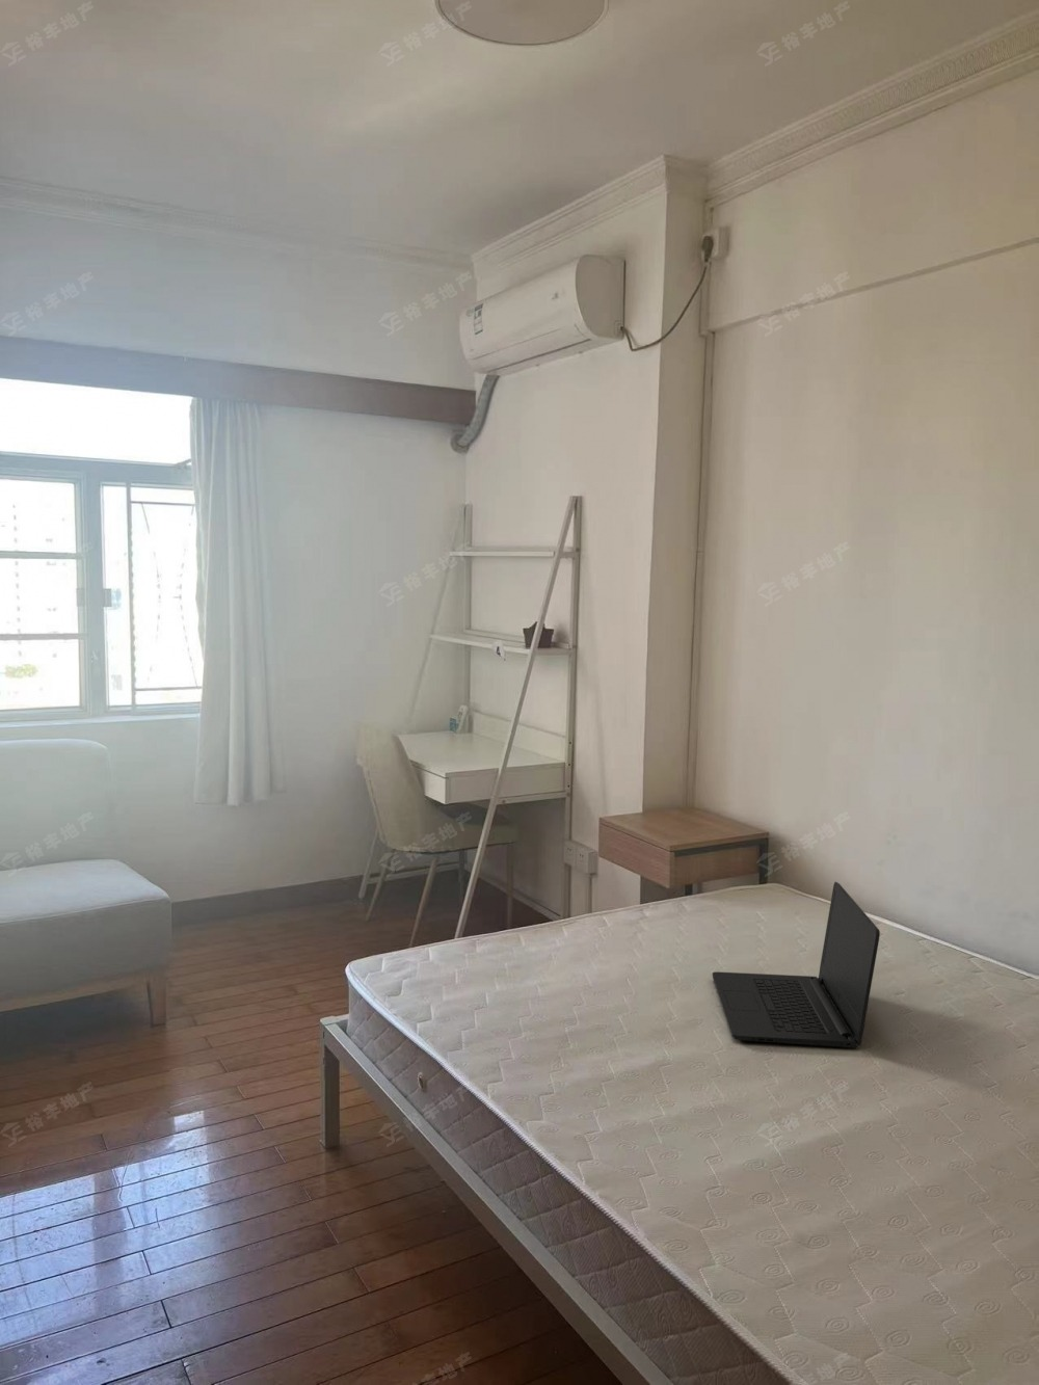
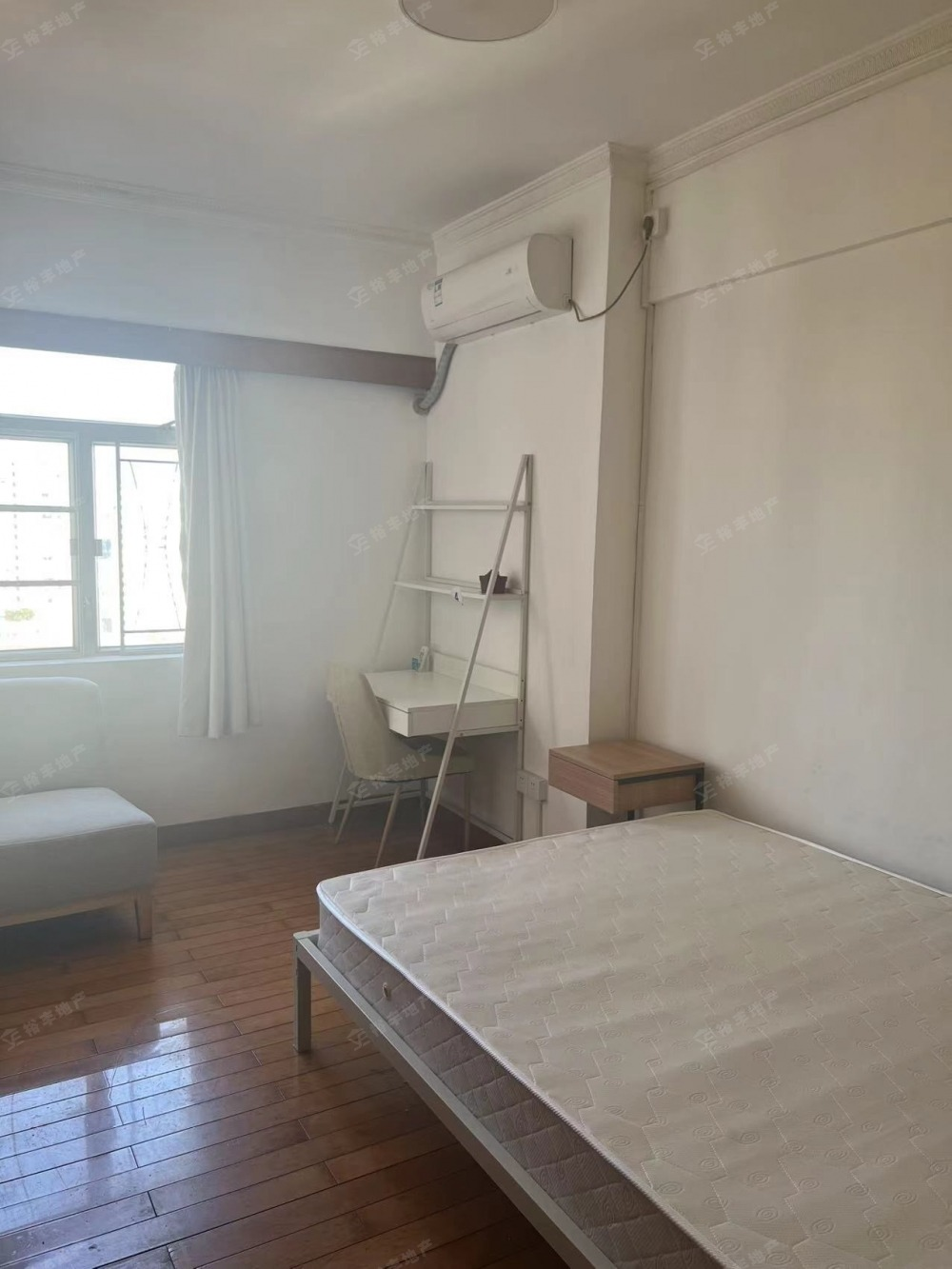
- laptop (785, 975)
